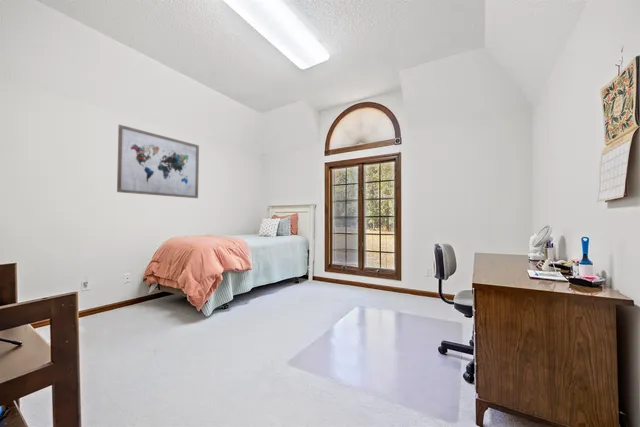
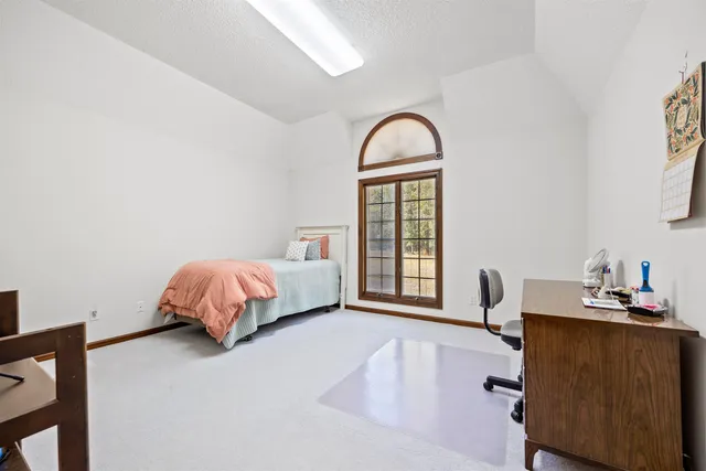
- wall art (163, 165)
